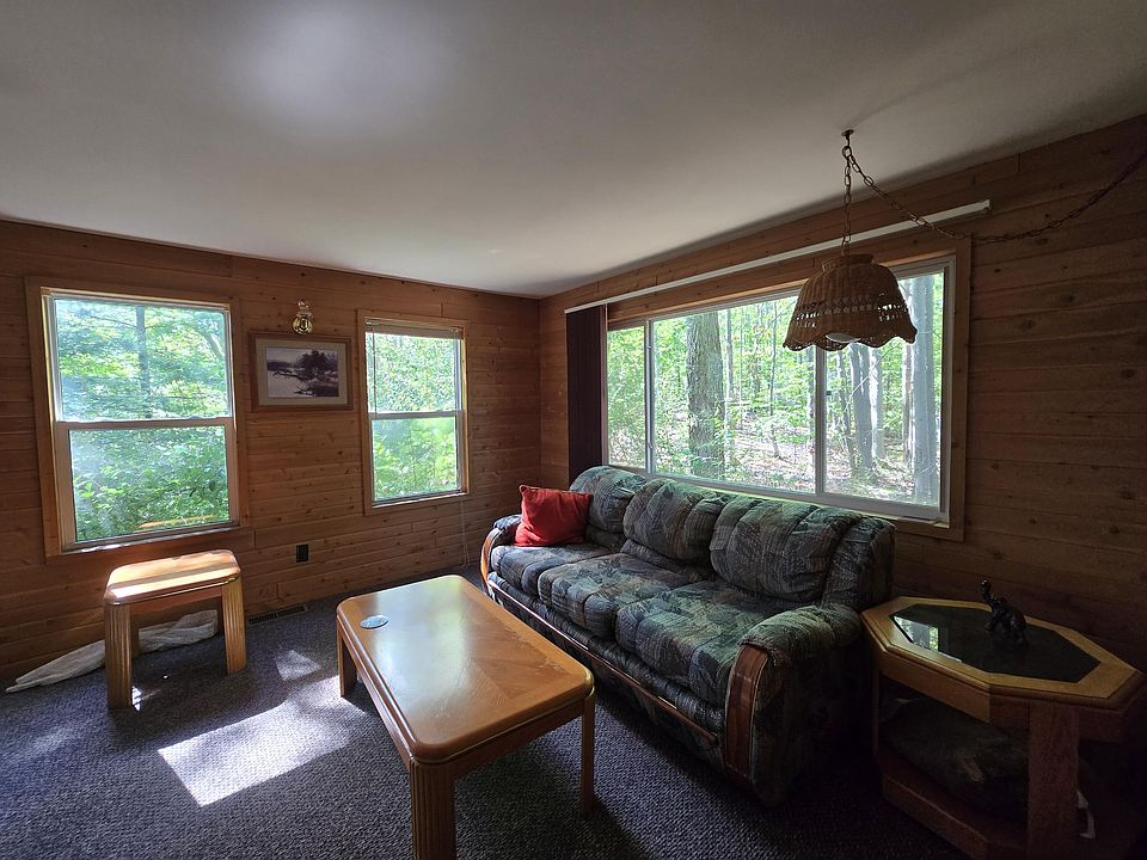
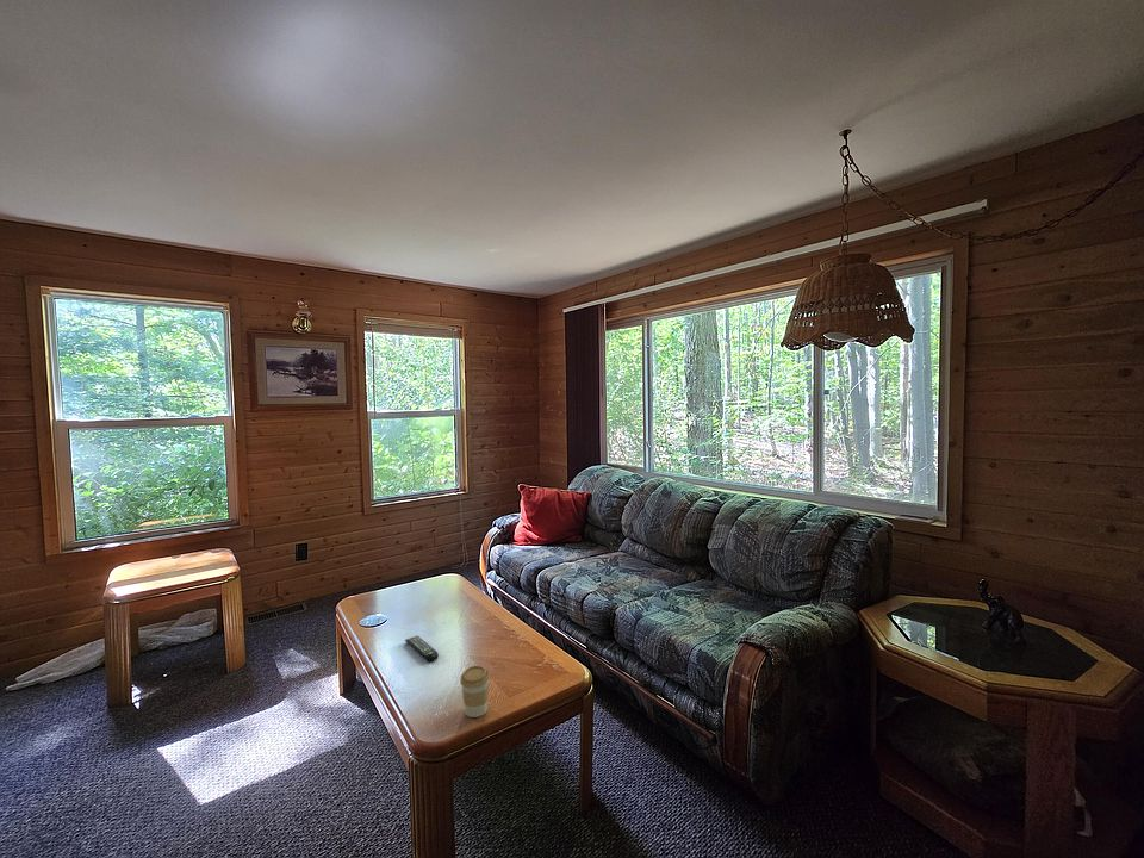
+ remote control (421, 647)
+ coffee cup (474, 690)
